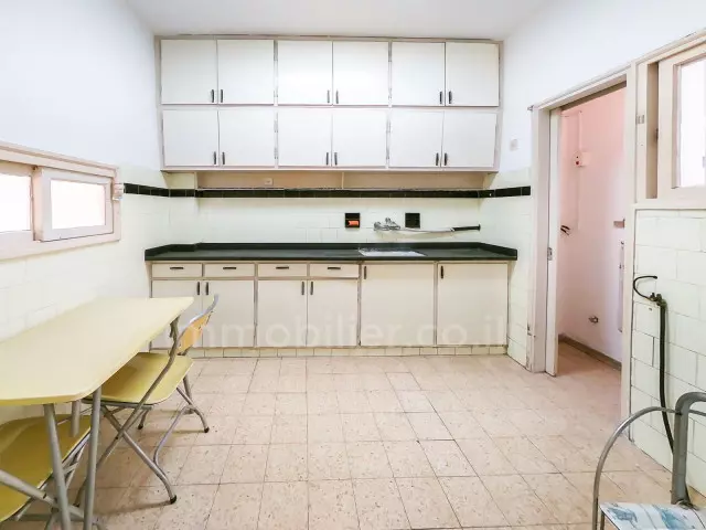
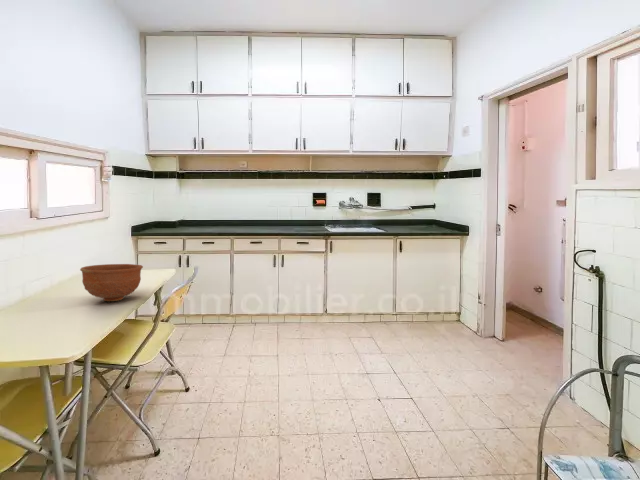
+ bowl (112, 283)
